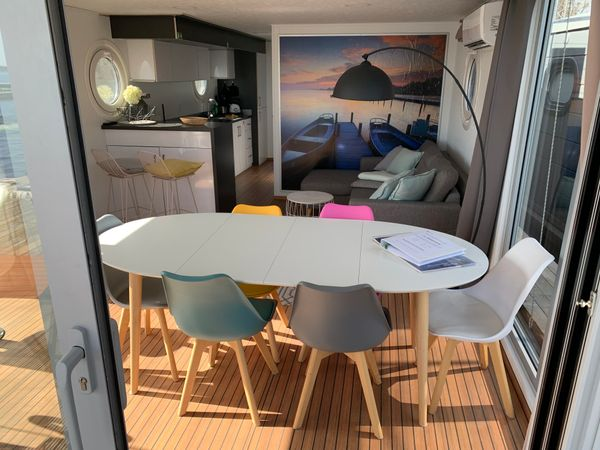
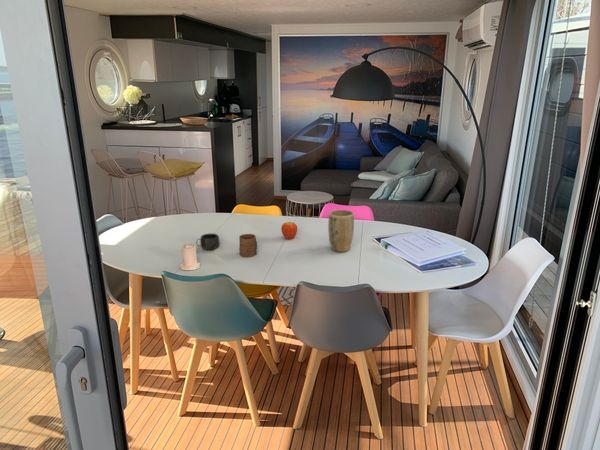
+ mug (208, 242)
+ cup (248, 245)
+ candle (189, 254)
+ fruit (289, 229)
+ plant pot (341, 231)
